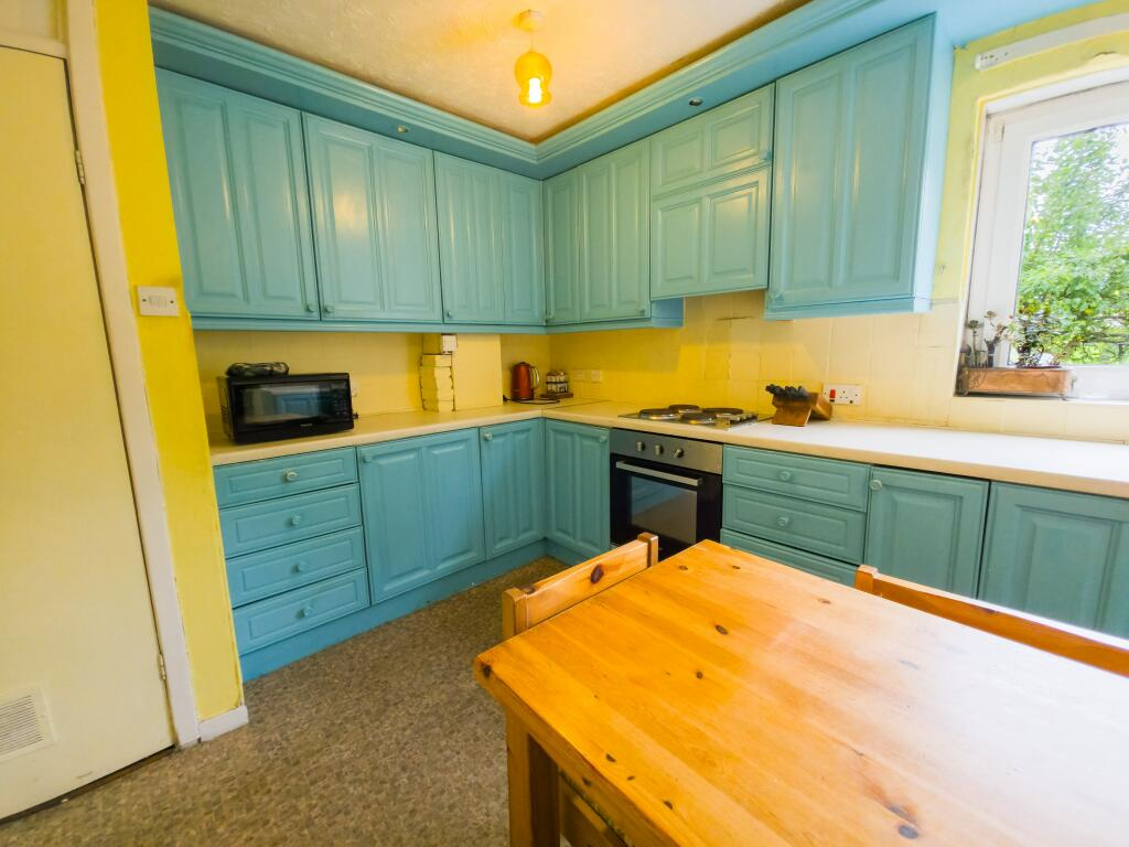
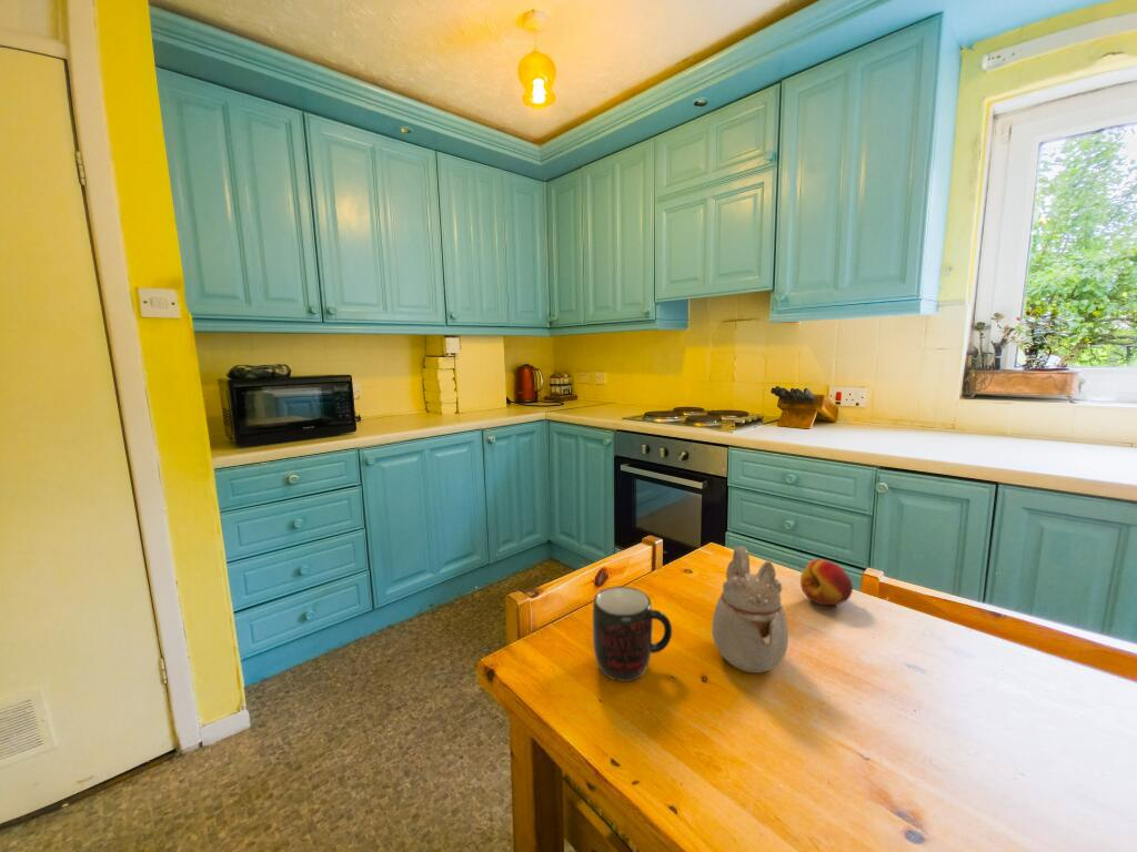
+ teapot (748, 608)
+ fruit (825, 581)
+ mug (632, 632)
